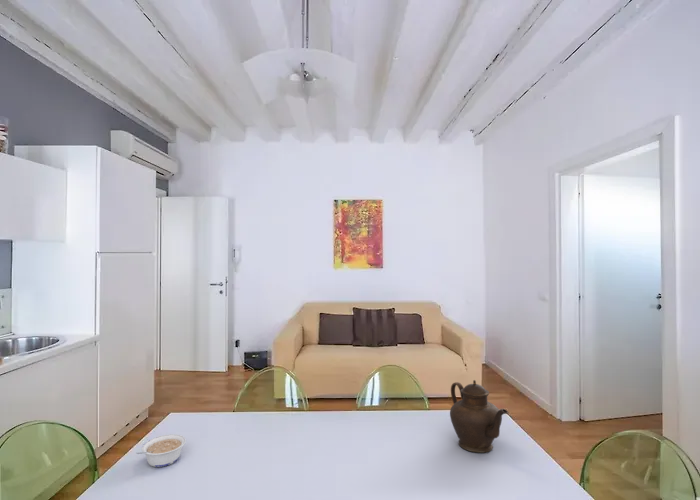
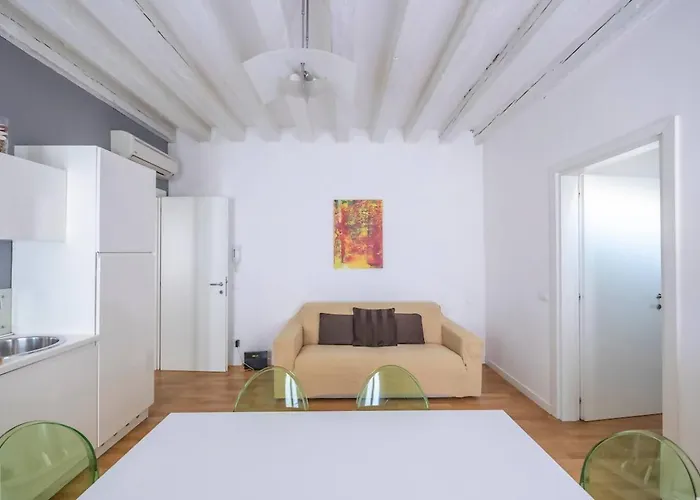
- legume (163, 450)
- teapot (476, 414)
